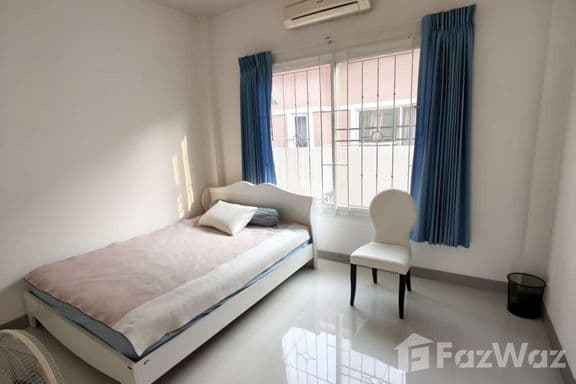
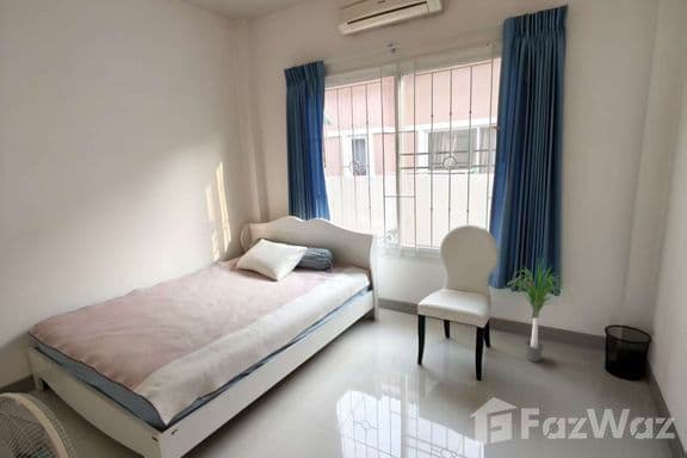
+ potted plant (536, 308)
